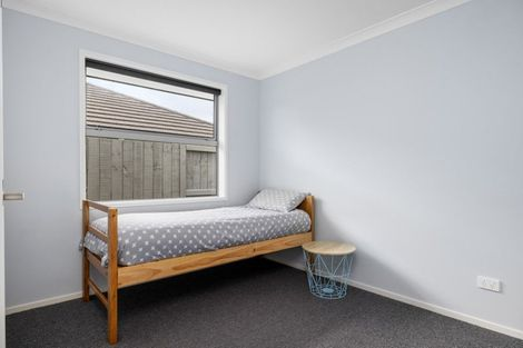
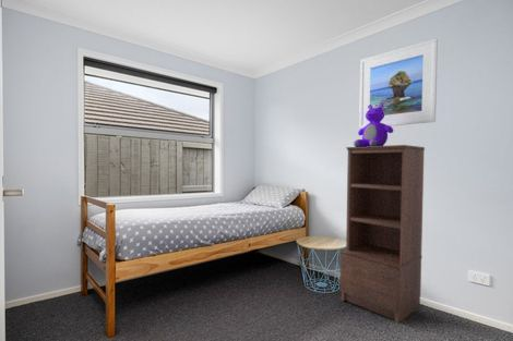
+ stuffed bear (371, 124)
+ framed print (394, 87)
+ shelving unit (380, 226)
